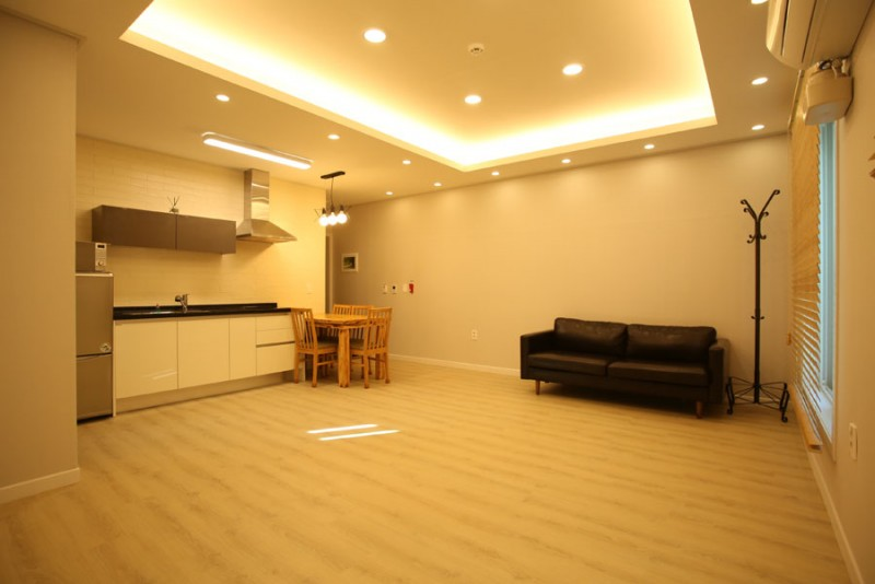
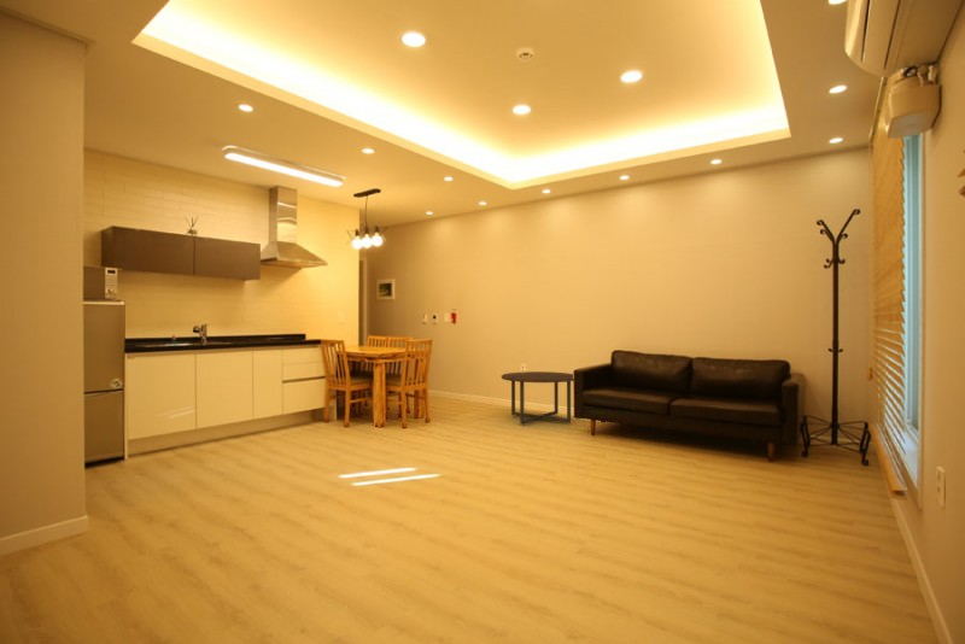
+ coffee table (555, 397)
